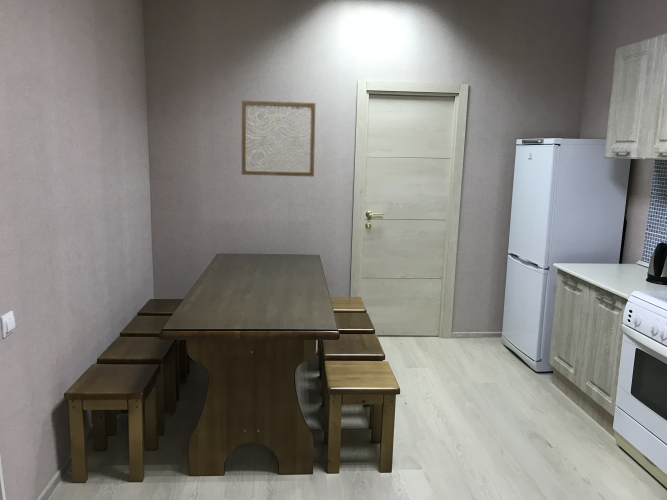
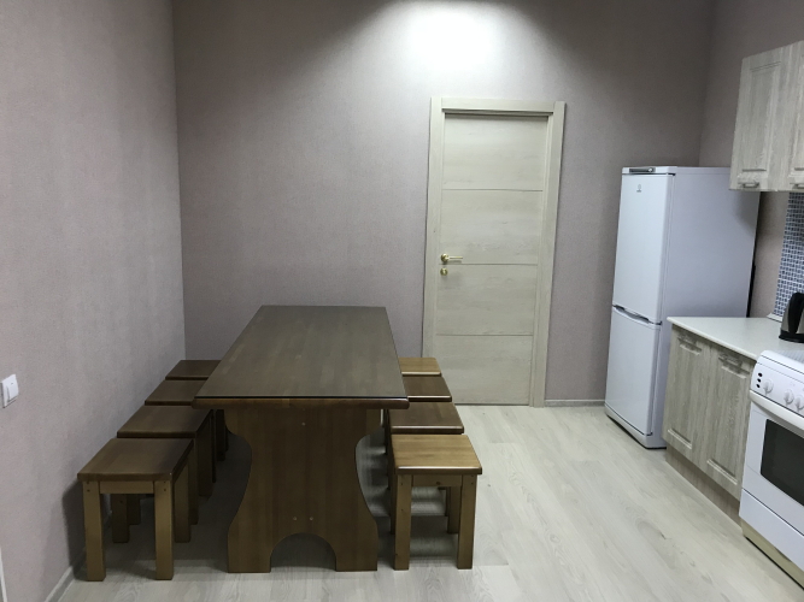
- wall art (275, 139)
